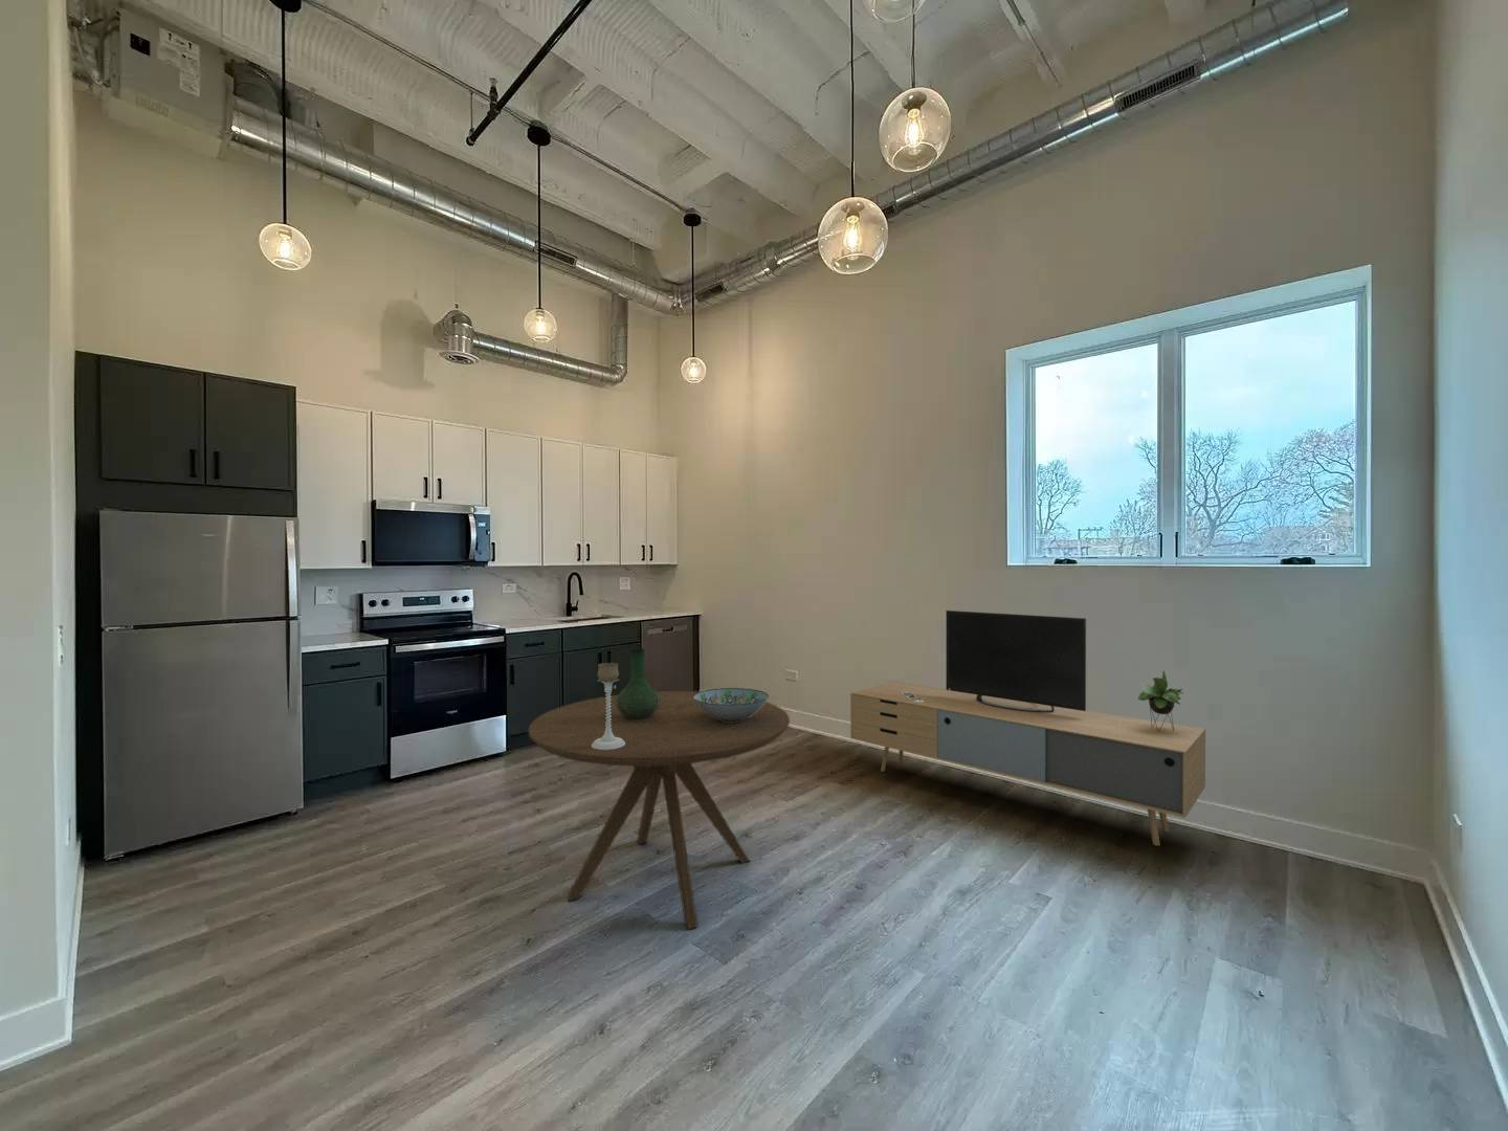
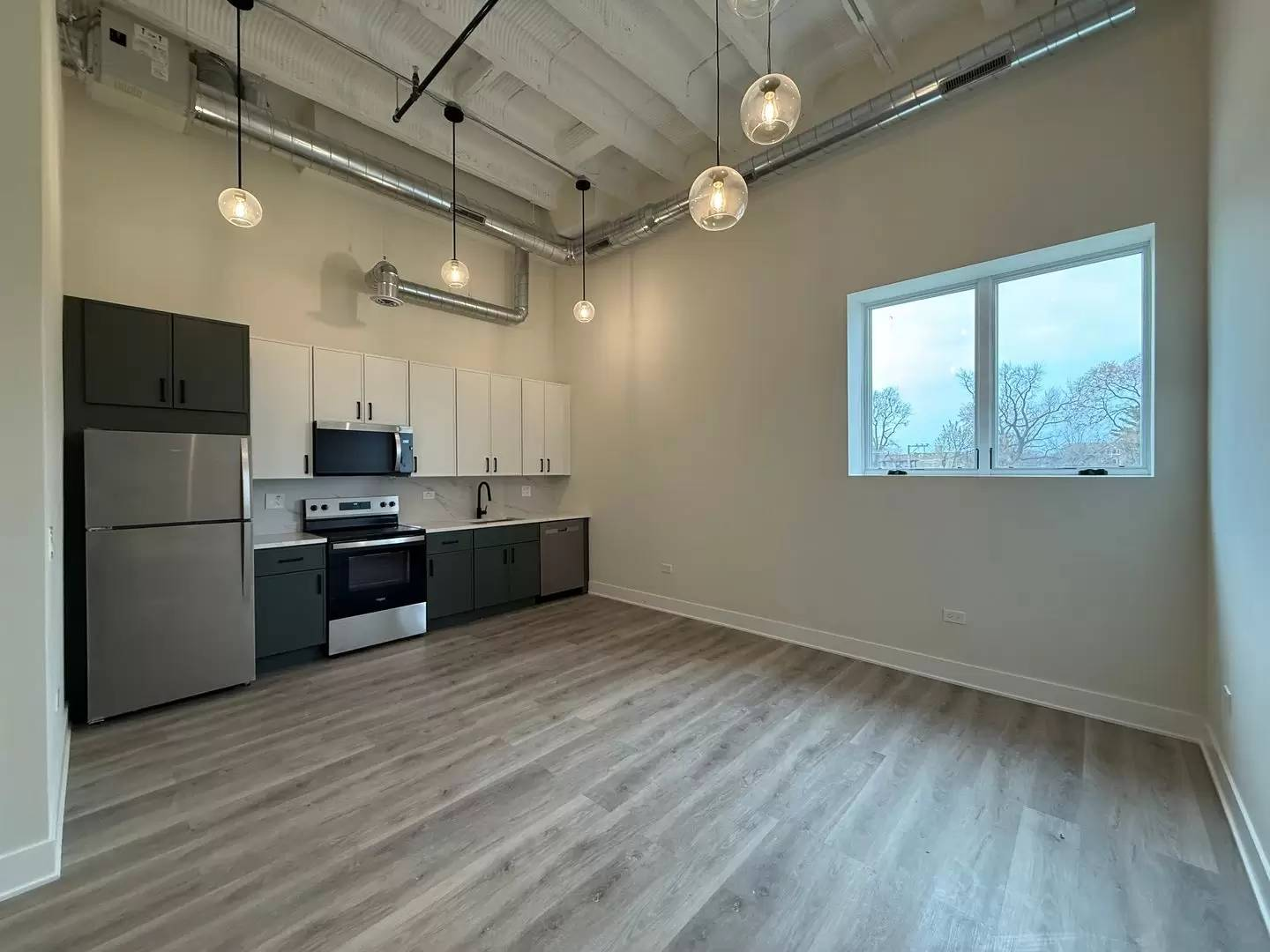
- media console (1007, 704)
- dining table (665, 798)
- candle holder (608, 703)
- vase (638, 682)
- decorative bowl (731, 707)
